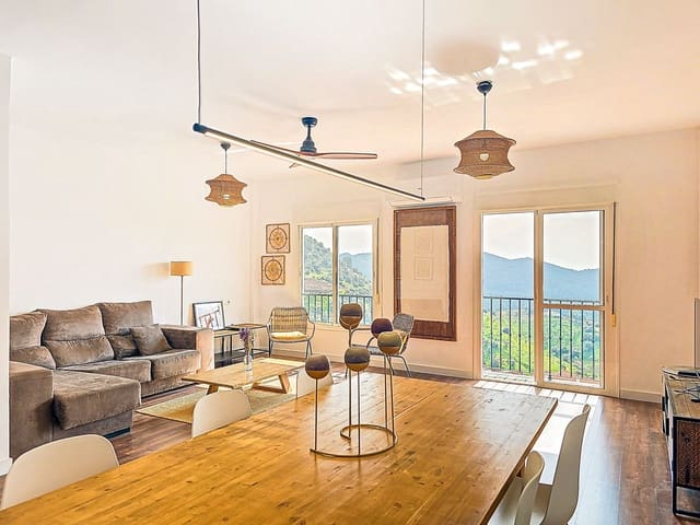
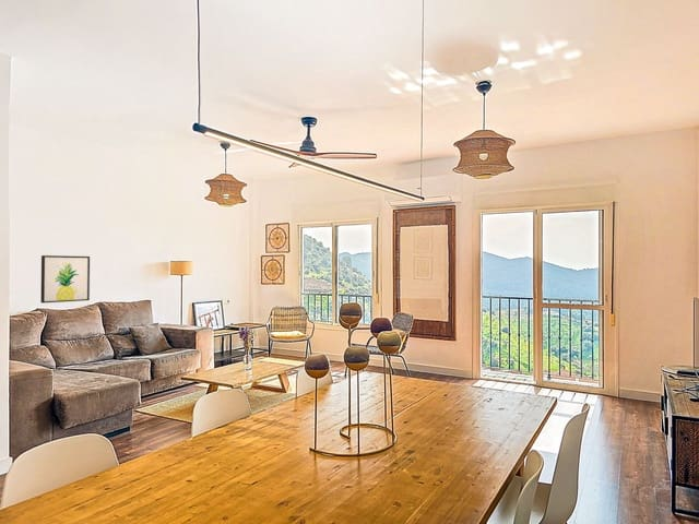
+ wall art (66, 278)
